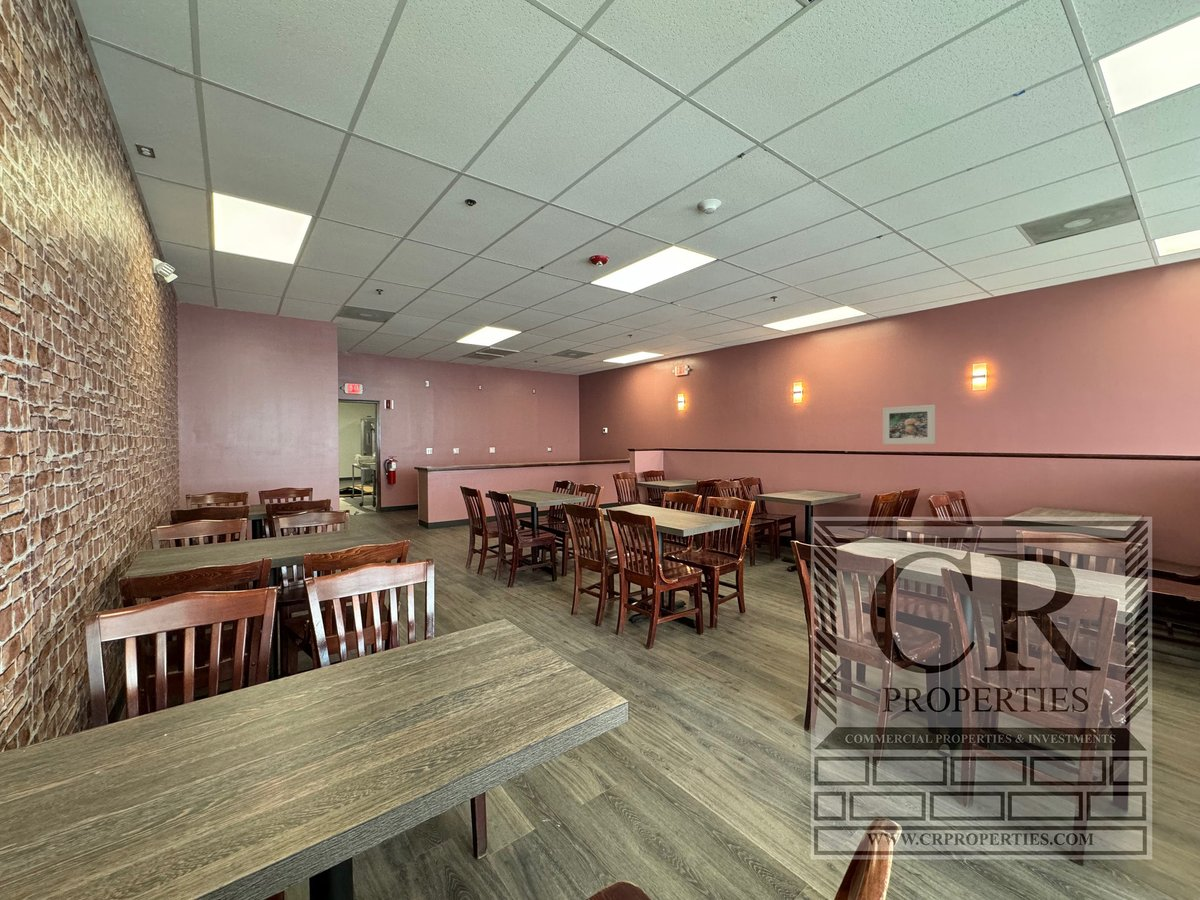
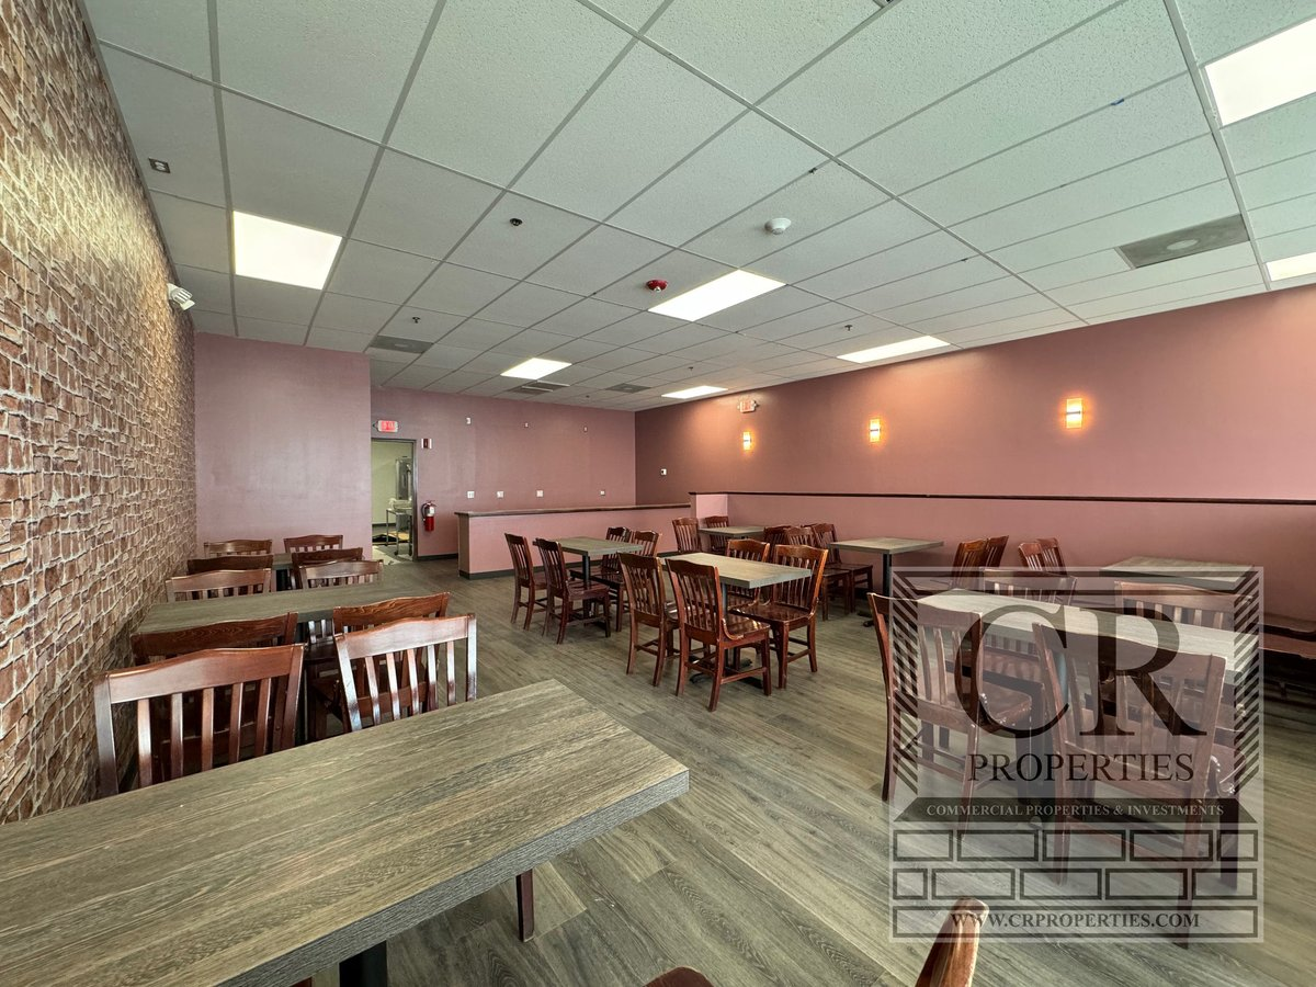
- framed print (908, 425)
